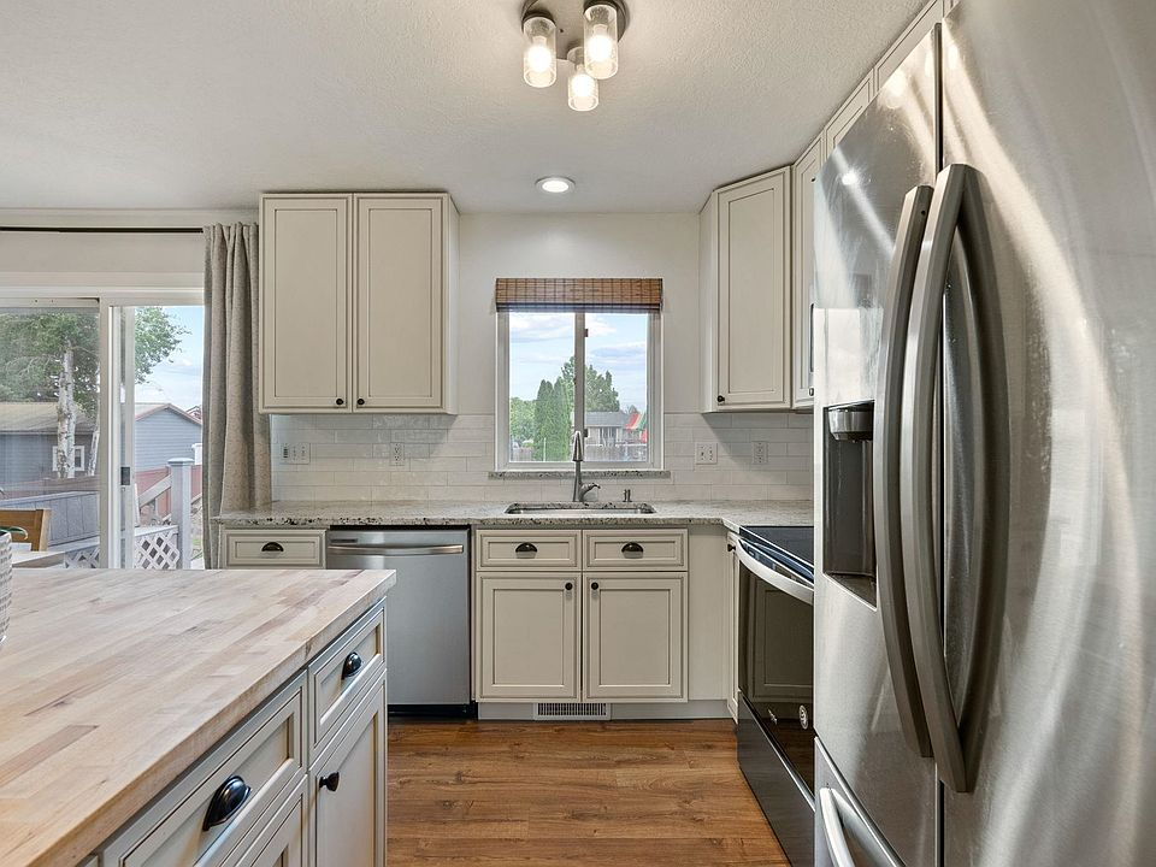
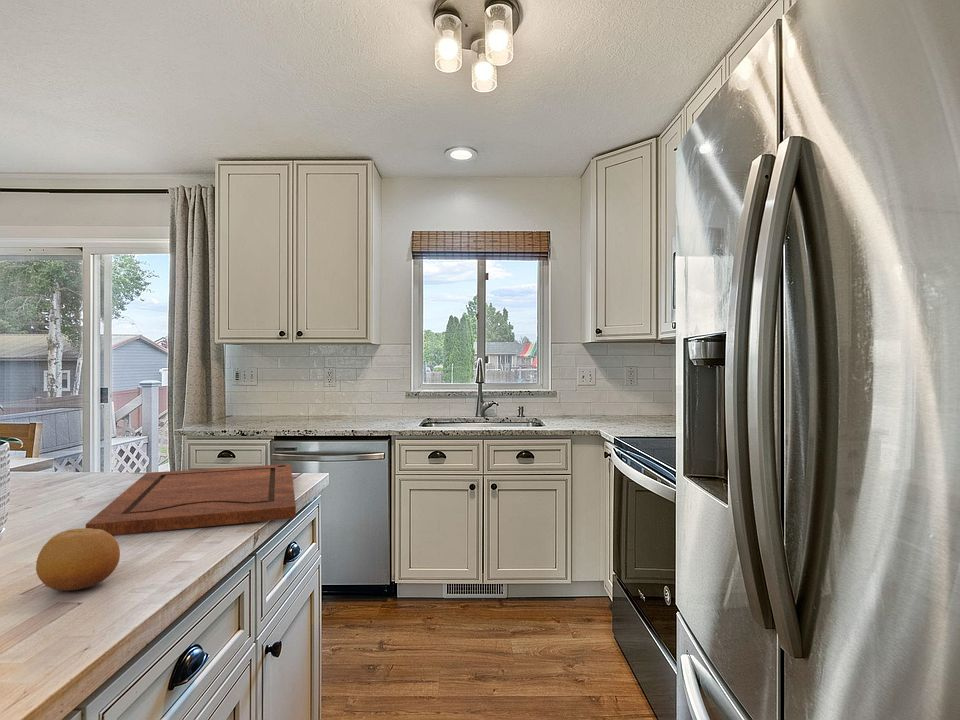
+ fruit (79, 557)
+ cutting board (211, 492)
